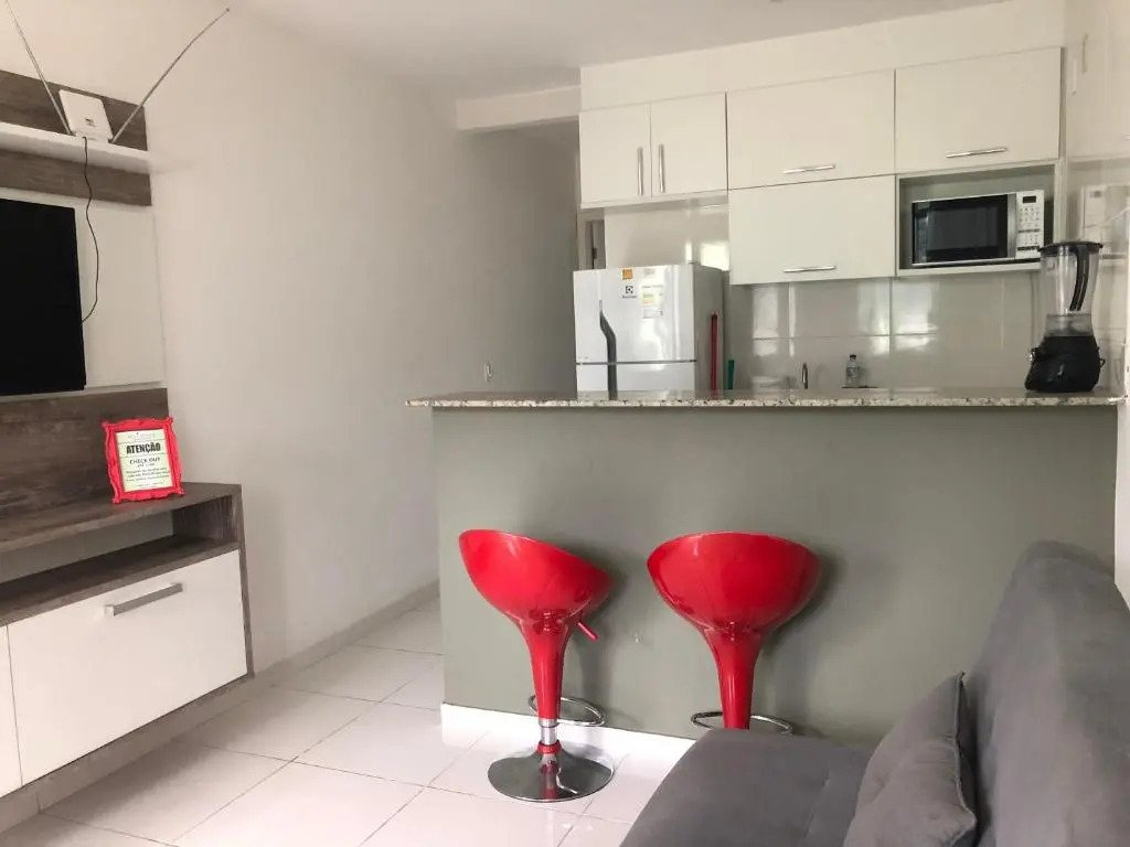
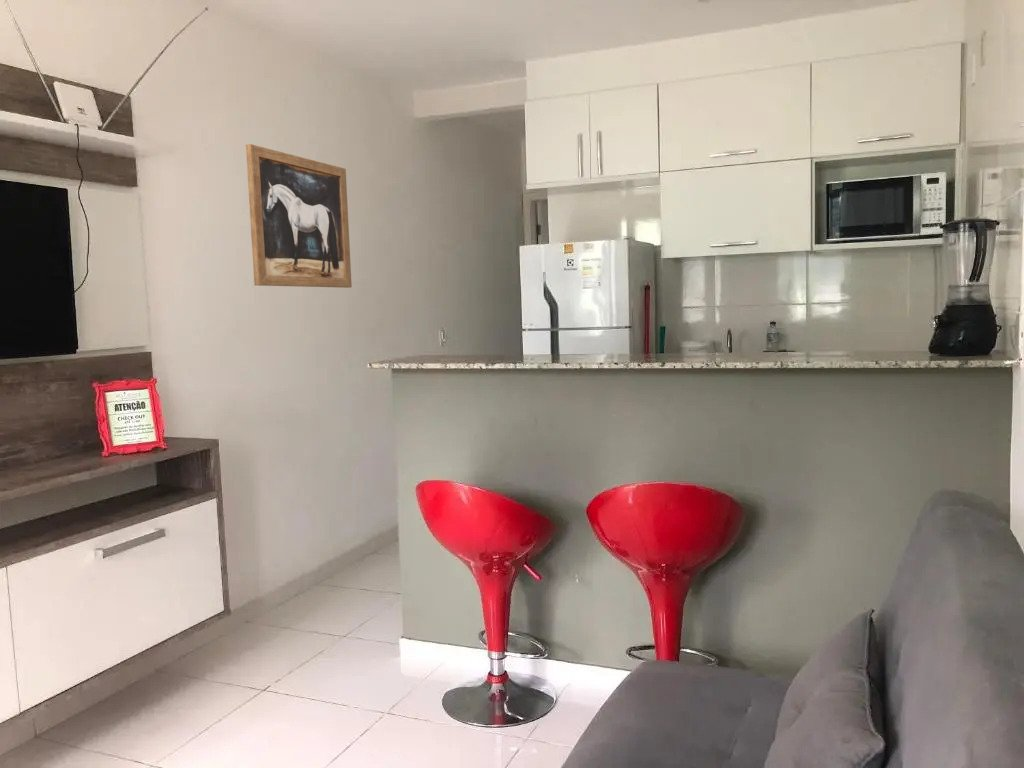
+ wall art (303, 222)
